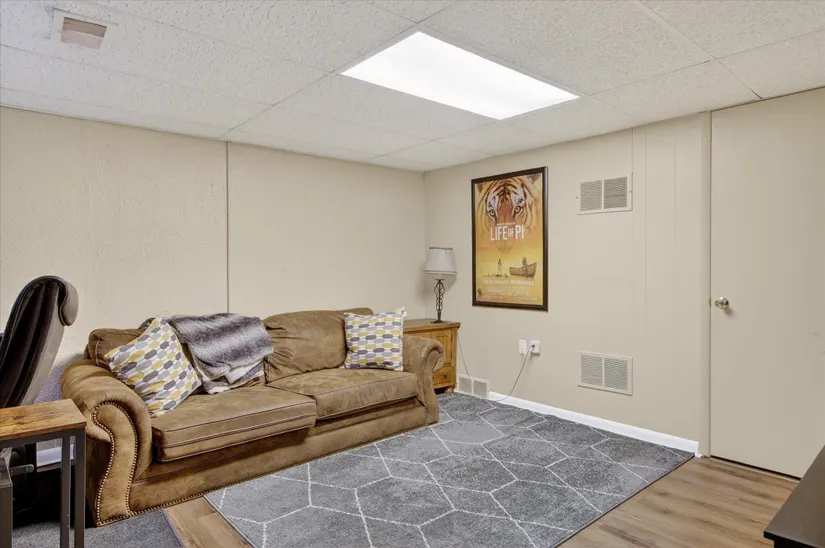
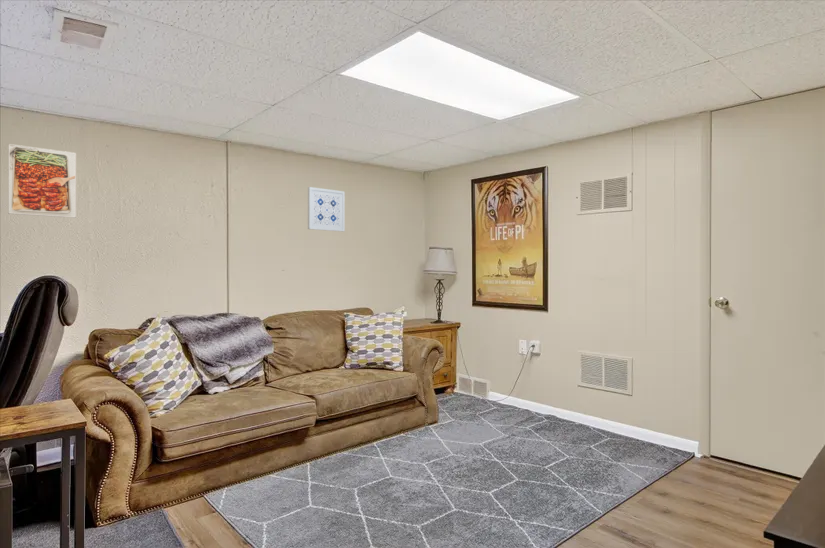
+ wall art (326, 209)
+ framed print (43, 182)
